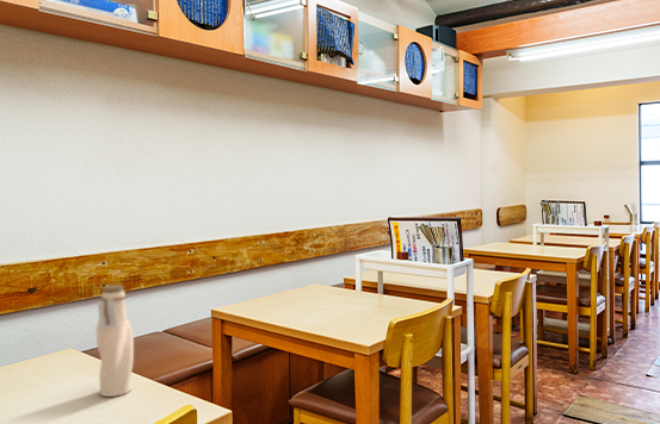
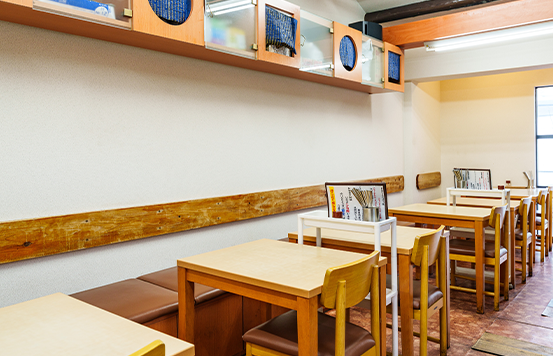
- water bottle (115, 339)
